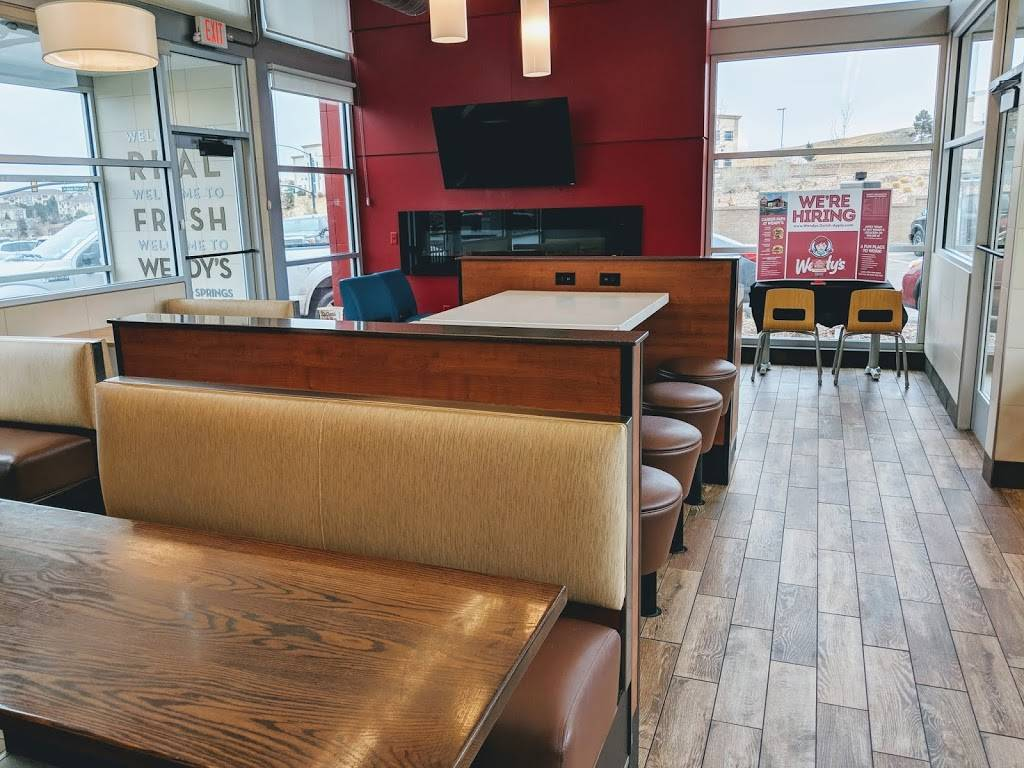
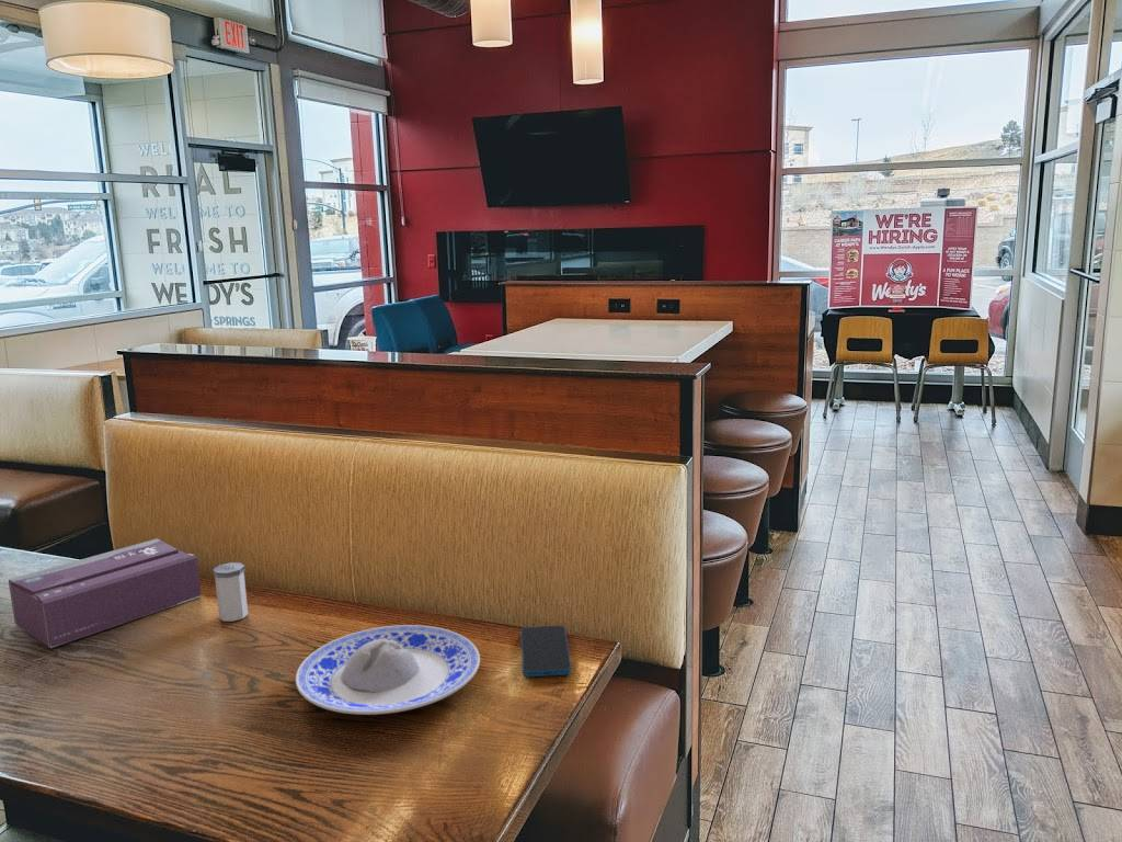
+ tissue box (107, 588)
+ salt shaker (231, 591)
+ smartphone (545, 649)
+ plate (389, 663)
